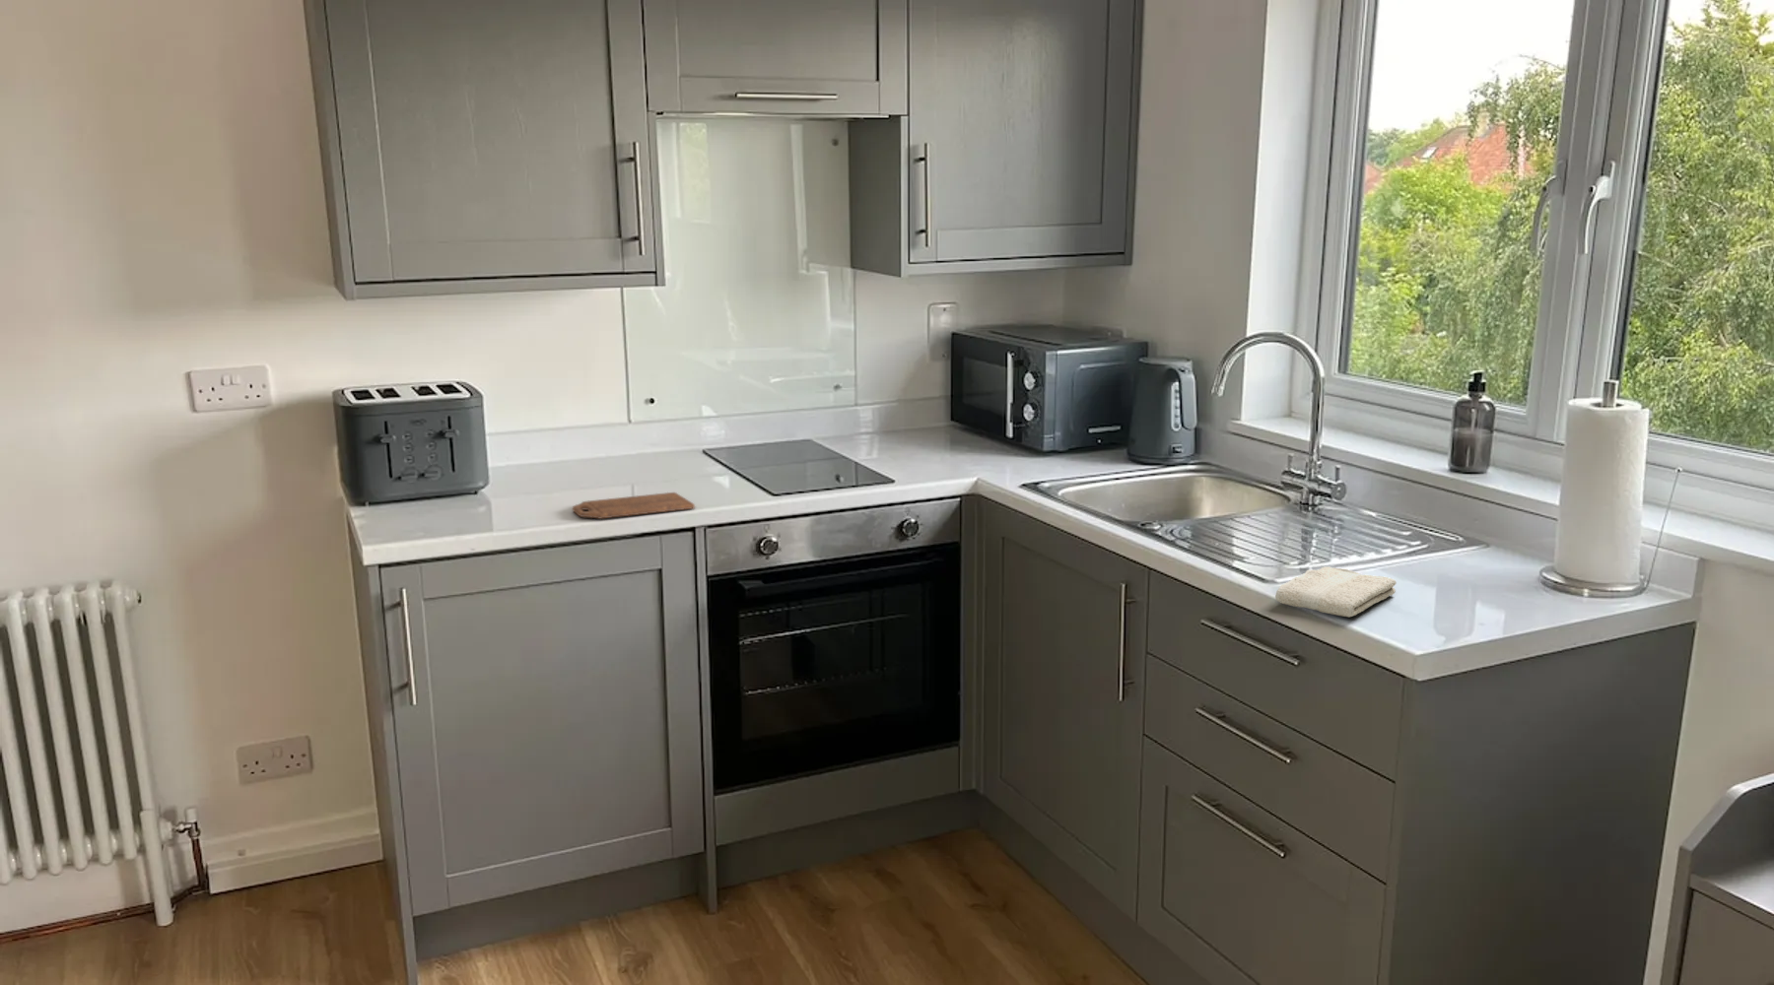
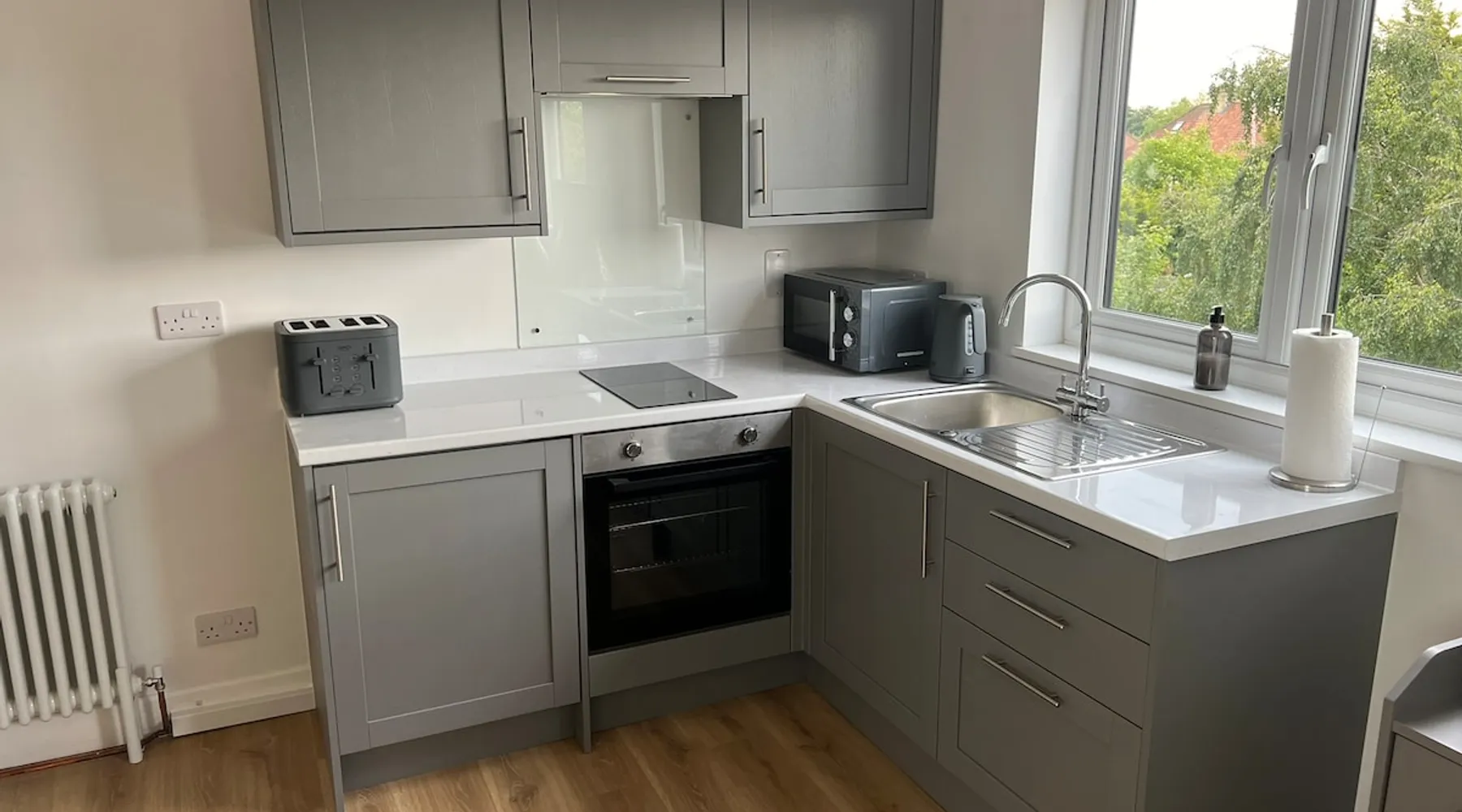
- washcloth (1337, 590)
- cutting board (631, 506)
